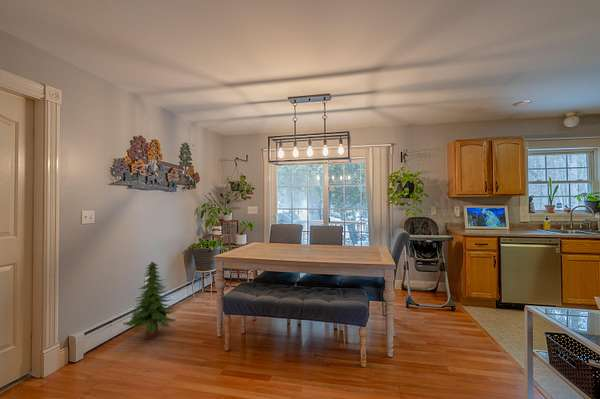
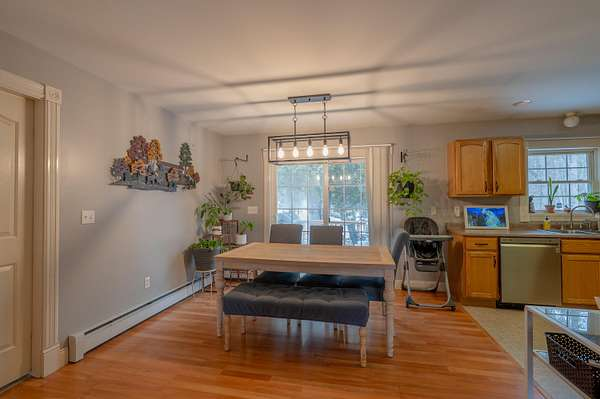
- tree (151, 299)
